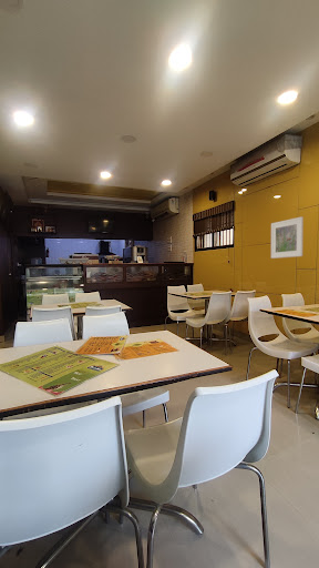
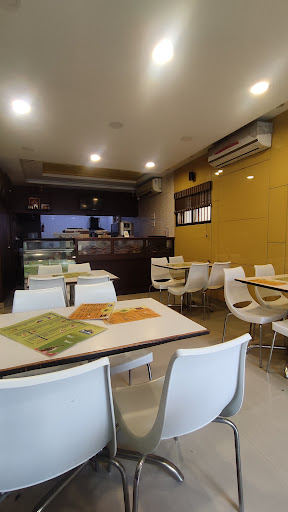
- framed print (286, 239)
